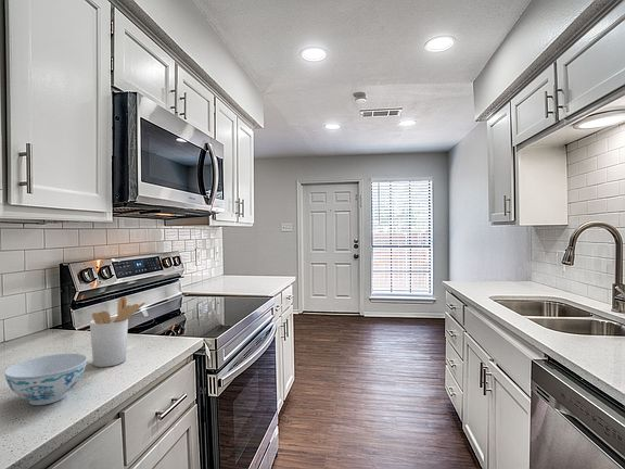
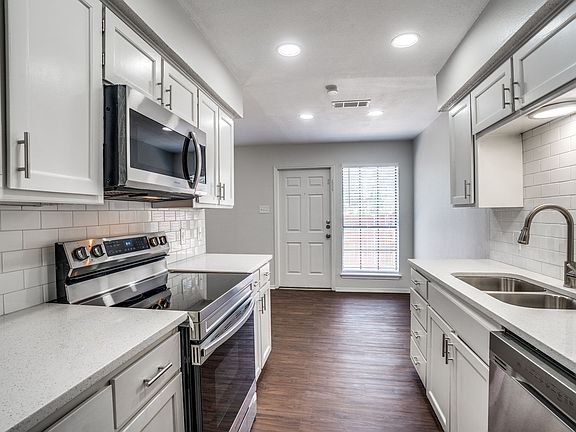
- chinaware (48, 381)
- utensil holder (117, 330)
